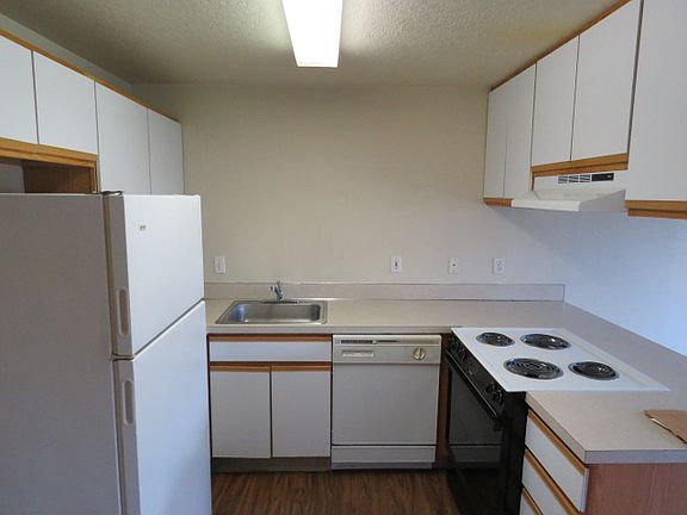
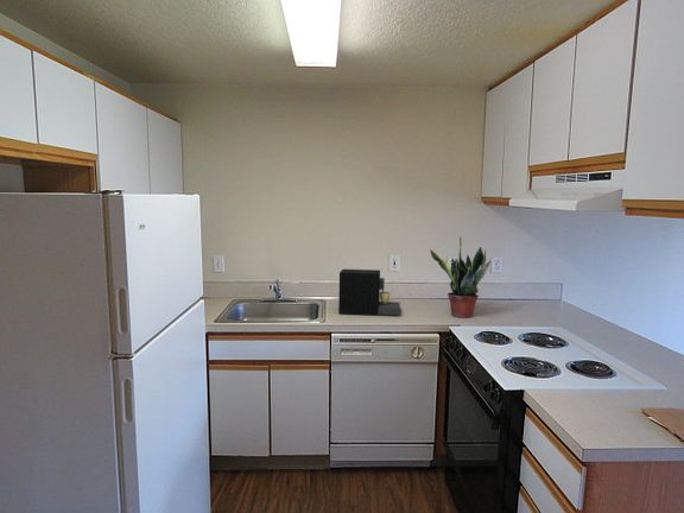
+ coffee maker (369, 291)
+ potted plant (458, 276)
